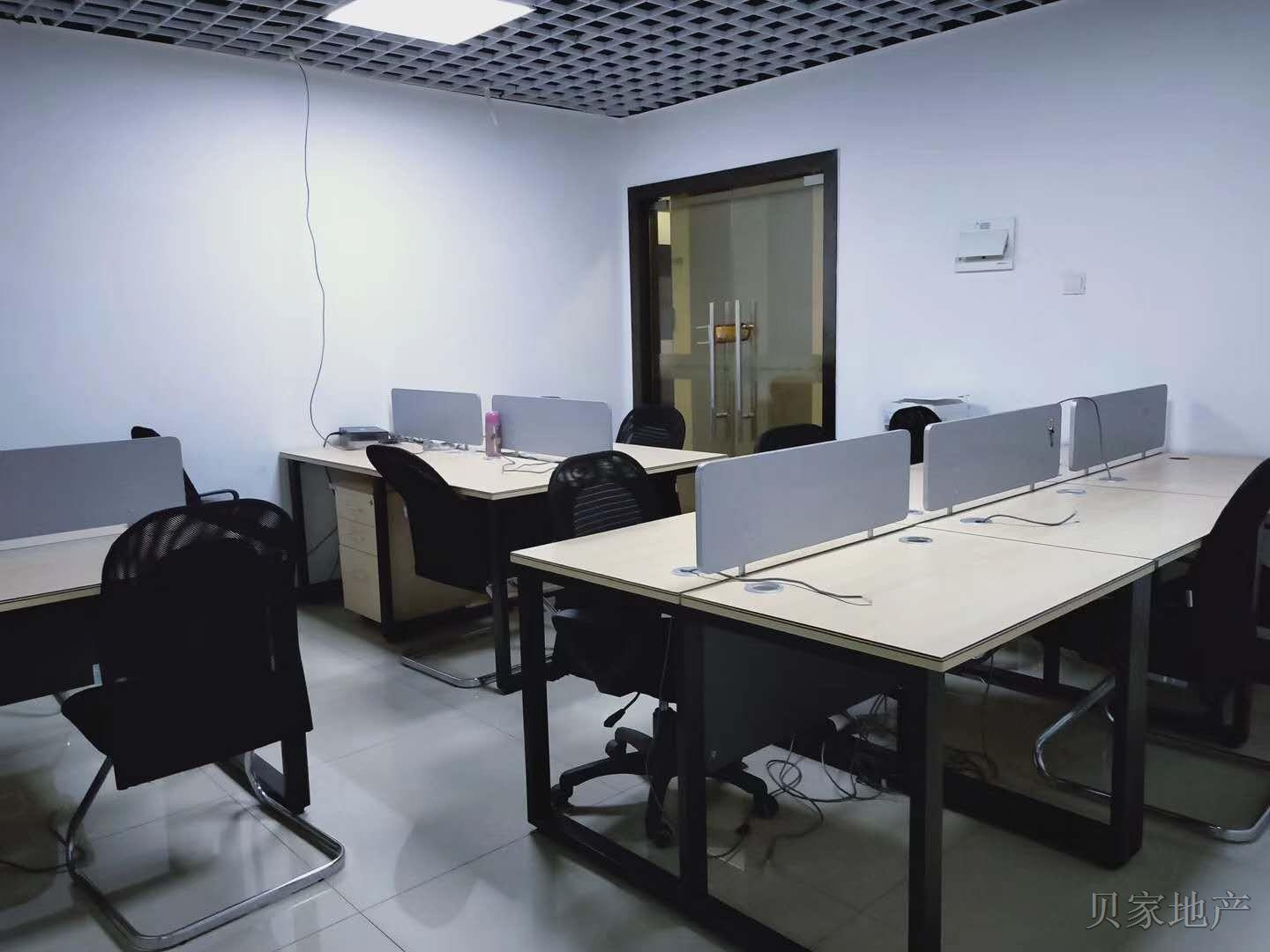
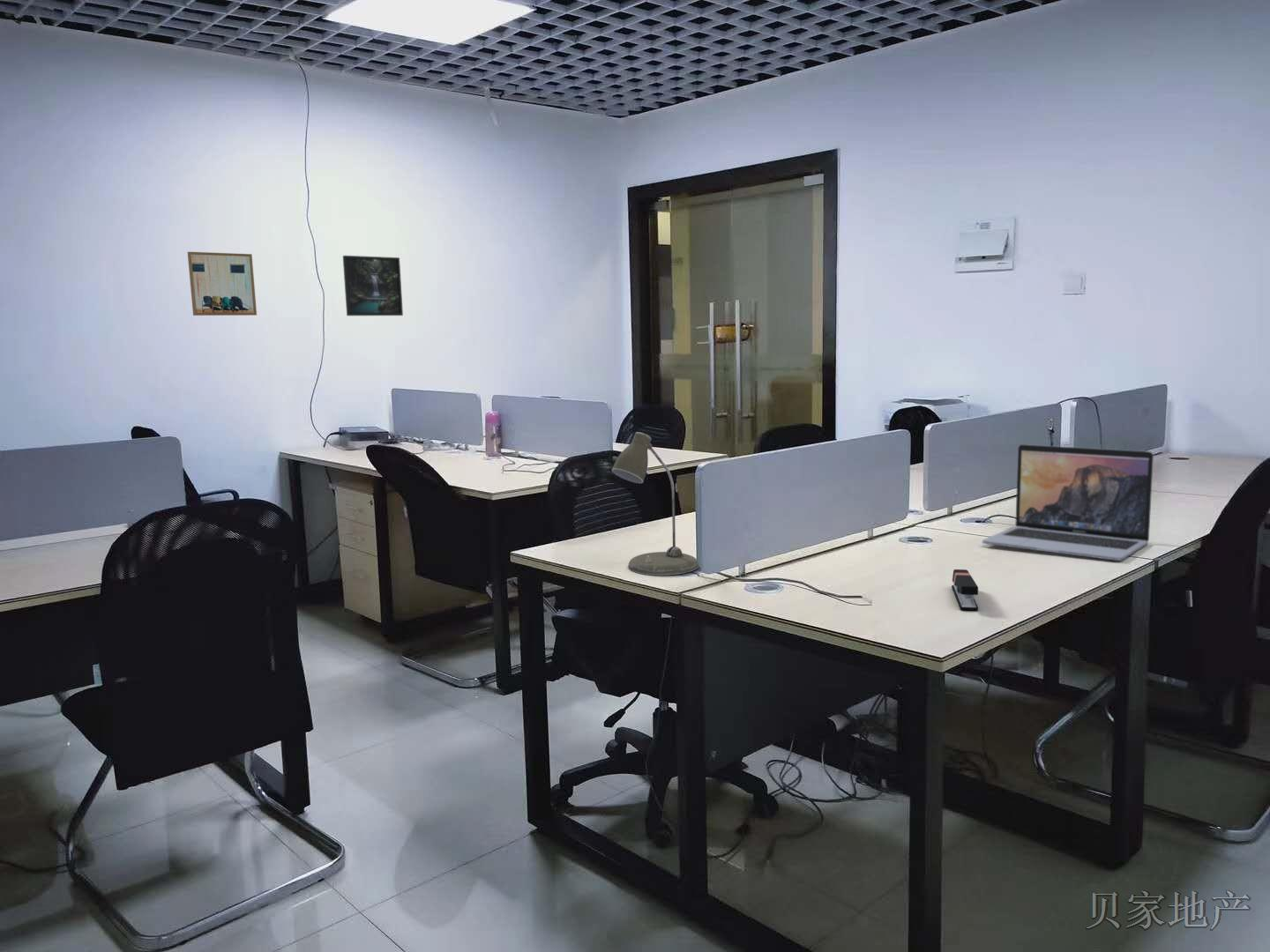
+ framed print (373, 286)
+ laptop (1065, 499)
+ wall art (222, 284)
+ stapler (964, 587)
+ desk lamp (672, 500)
